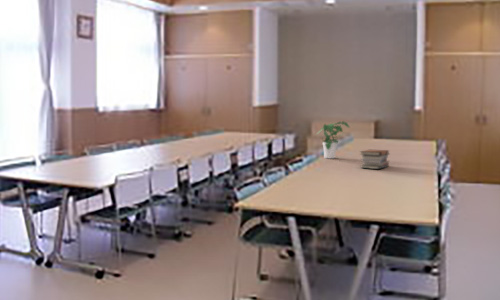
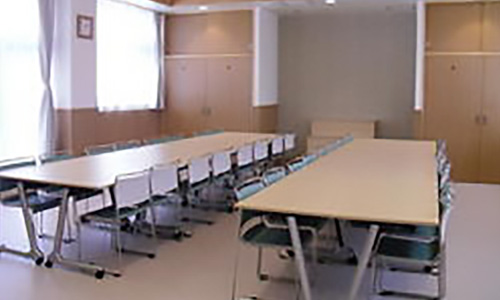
- potted plant (332, 139)
- book stack (374, 159)
